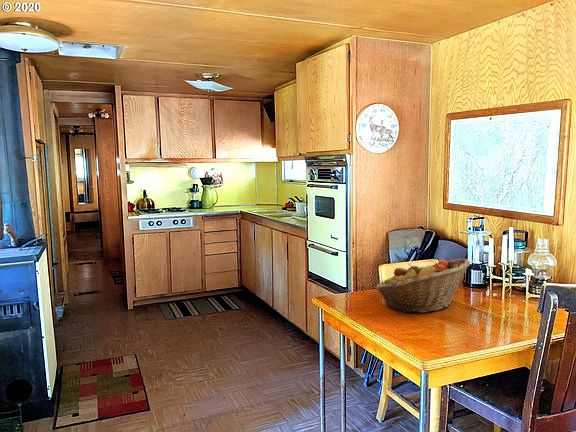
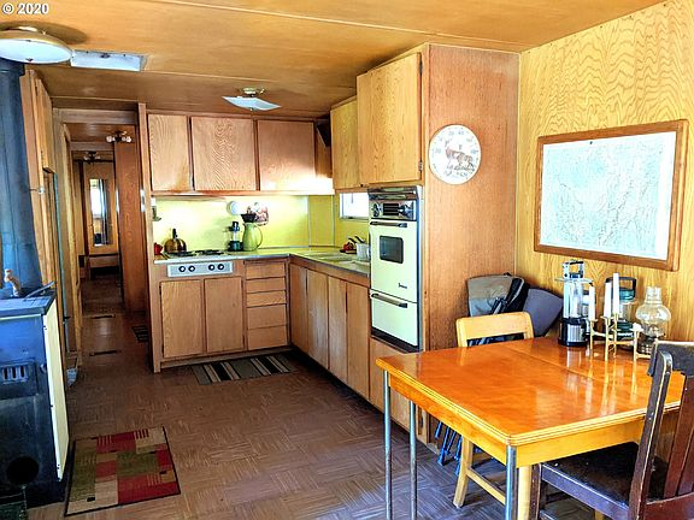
- fruit basket (422, 281)
